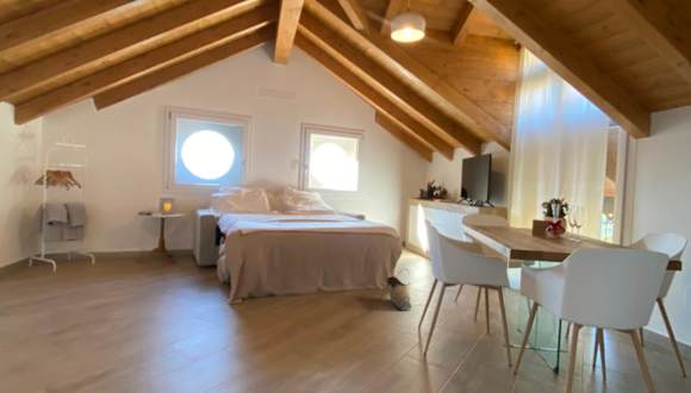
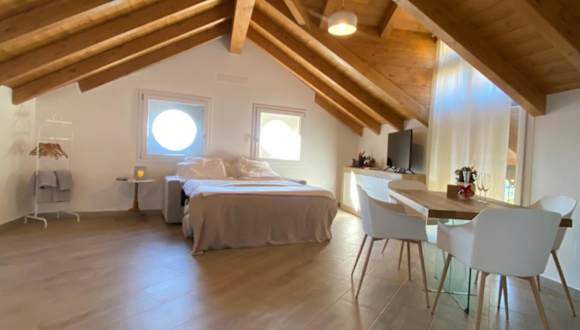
- basket (397, 287)
